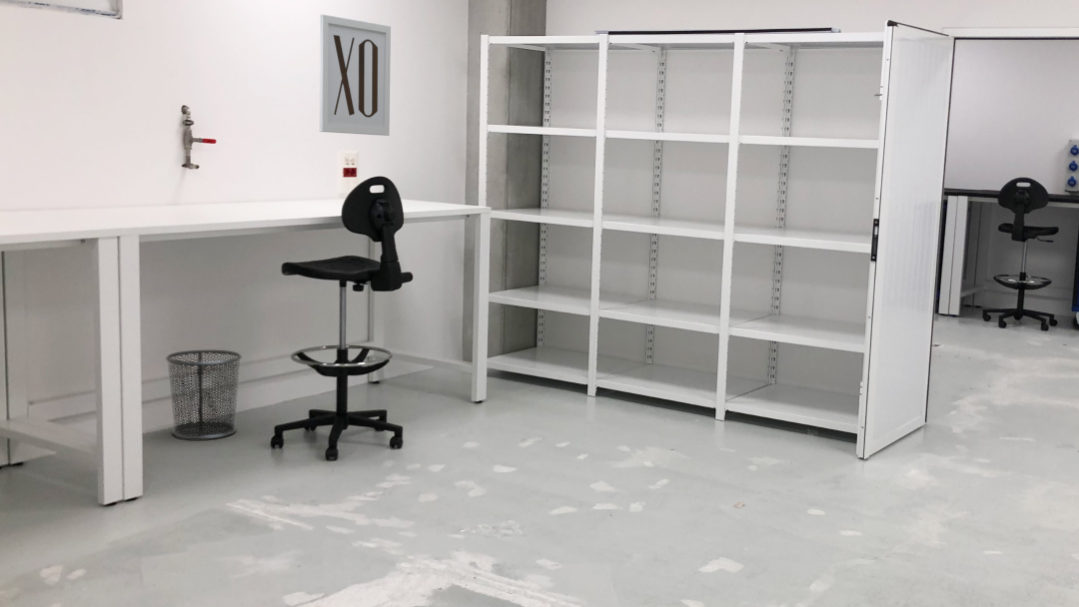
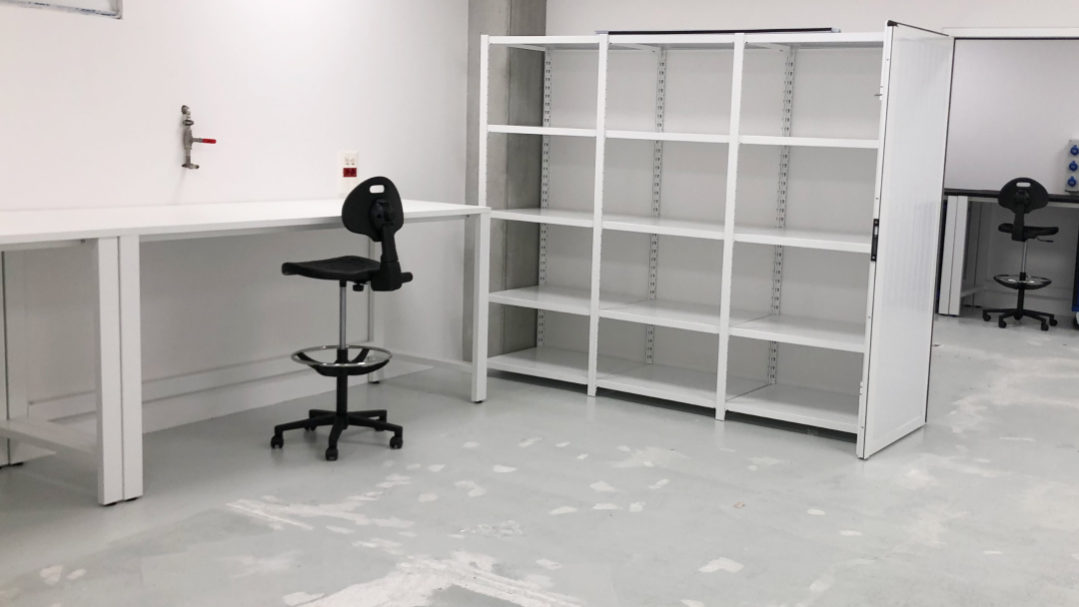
- waste bin (204, 393)
- wall art (356, 77)
